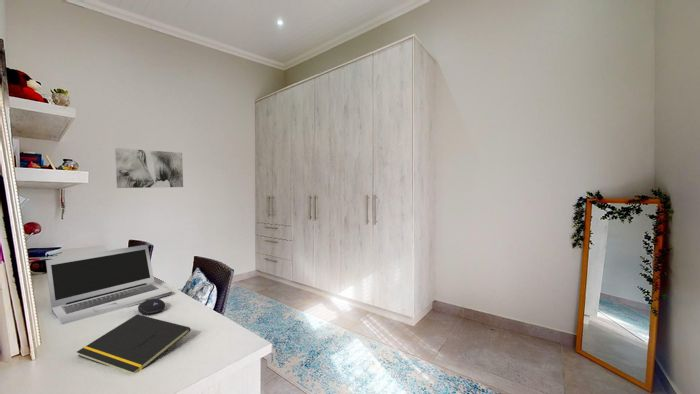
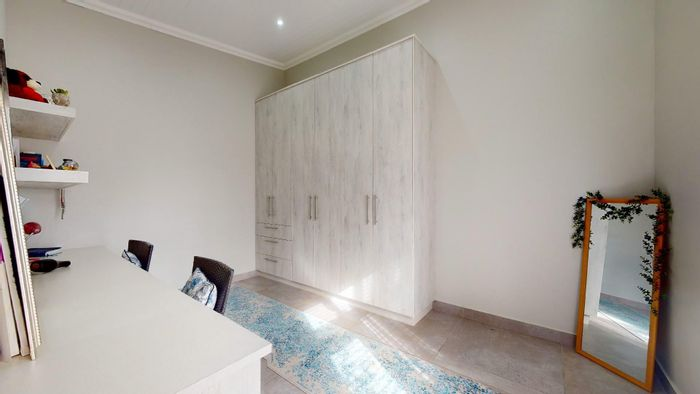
- computer mouse (151, 305)
- wall art (151, 169)
- laptop (112, 278)
- notepad (136, 341)
